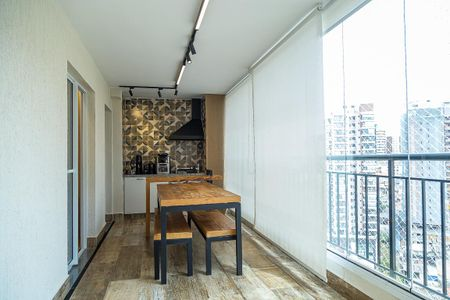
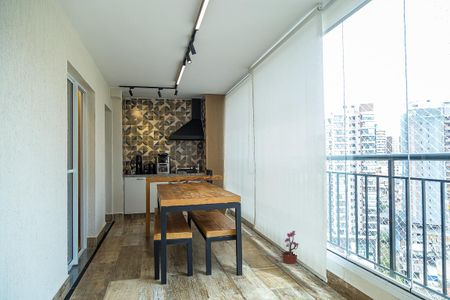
+ potted plant (287, 246)
